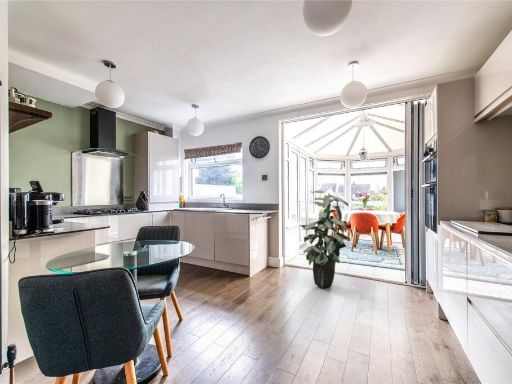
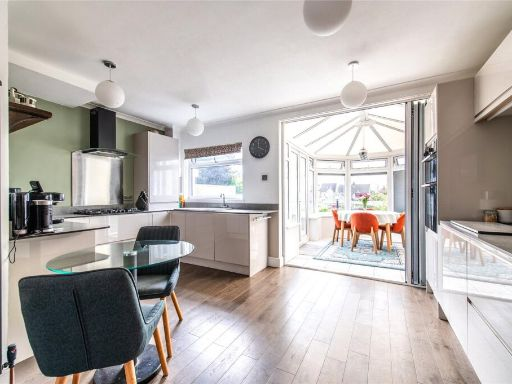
- indoor plant (323, 237)
